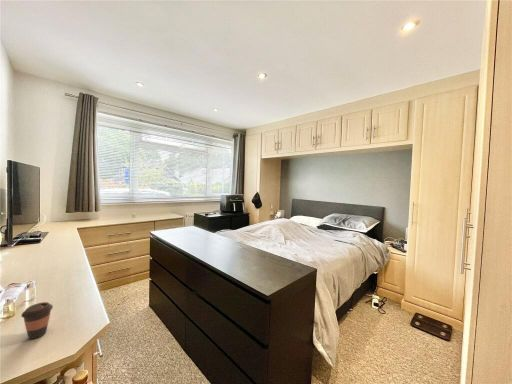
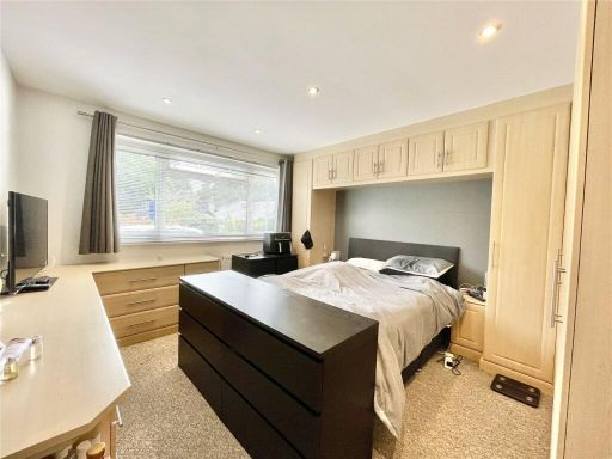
- coffee cup (37, 320)
